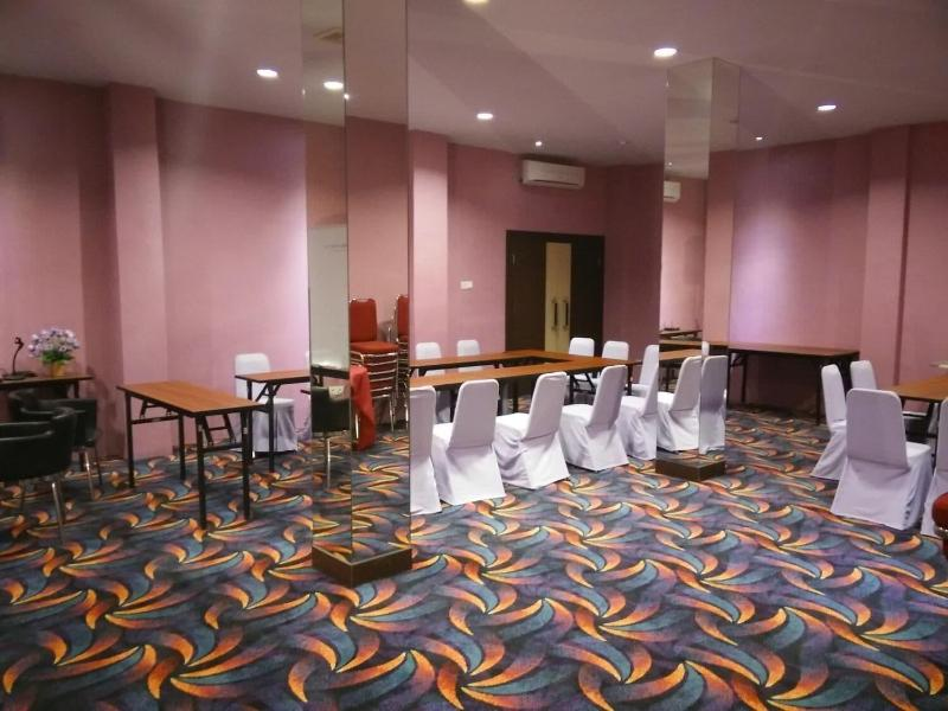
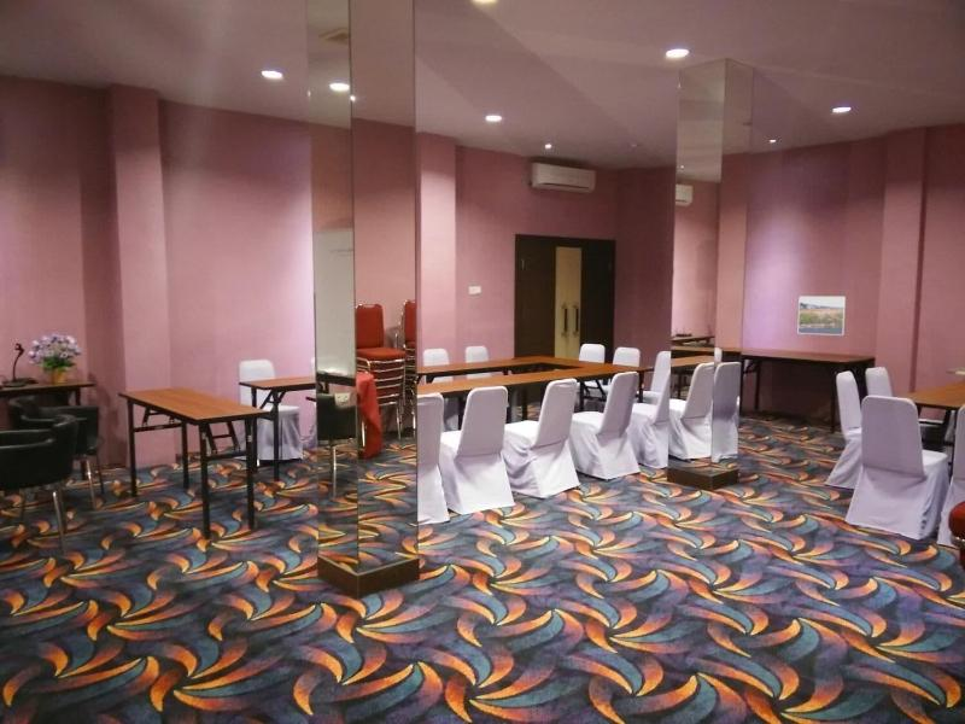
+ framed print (820, 315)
